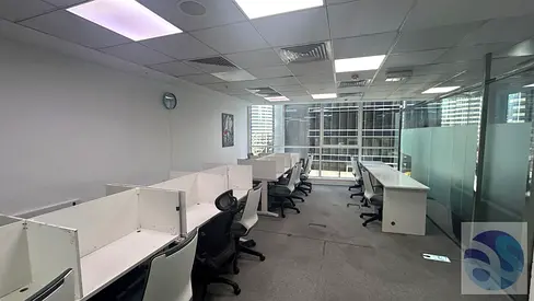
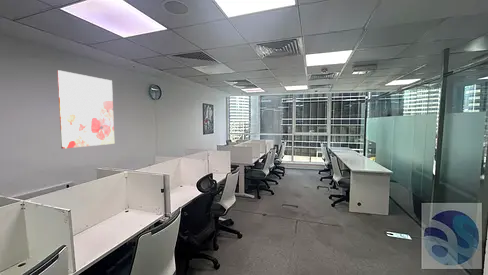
+ wall art (89, 111)
